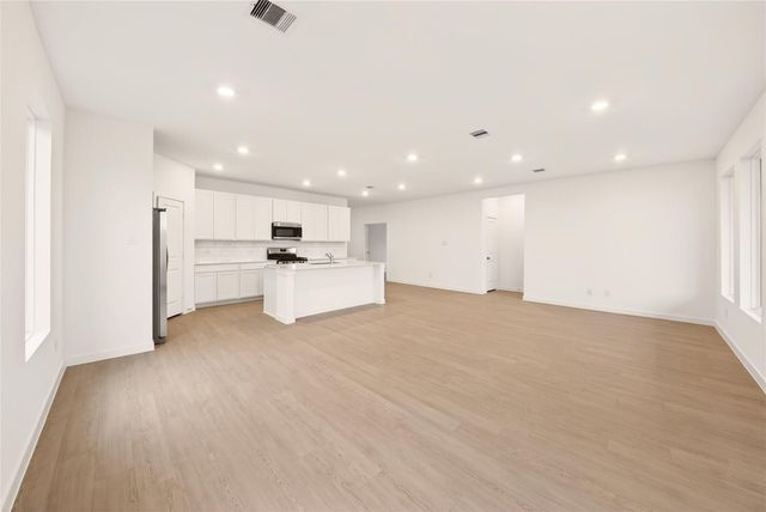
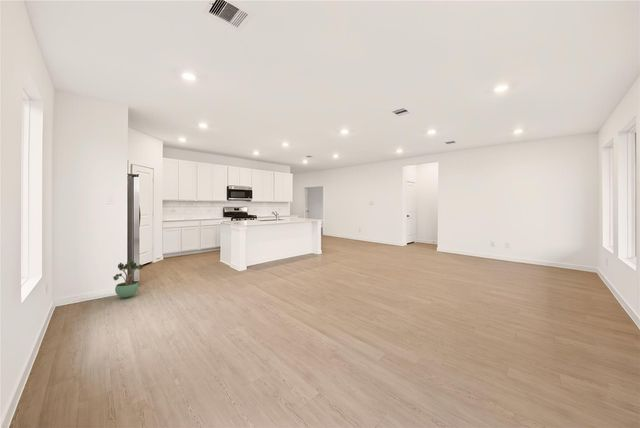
+ potted plant (128, 278)
